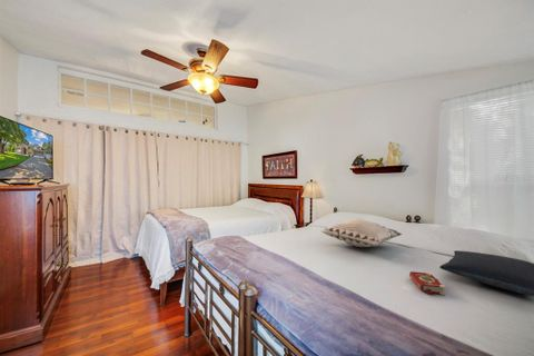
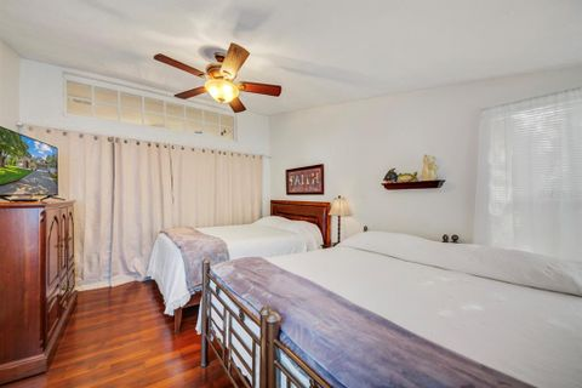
- pillow (493, 268)
- decorative pillow (360, 233)
- book (427, 281)
